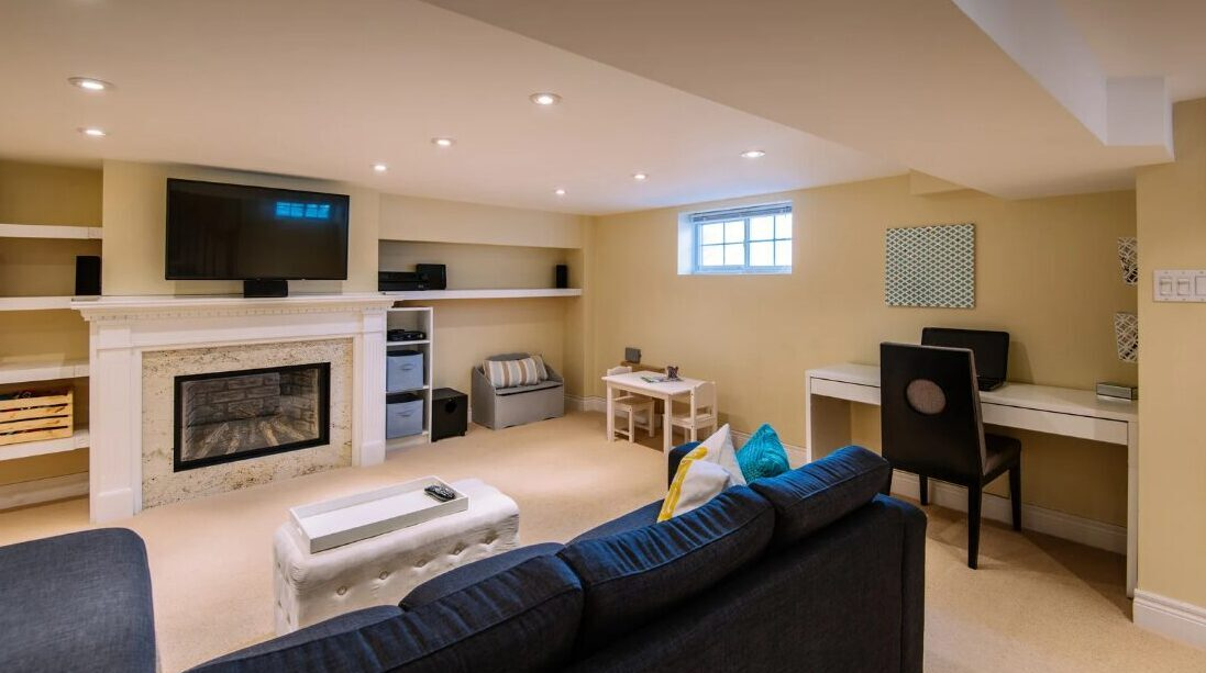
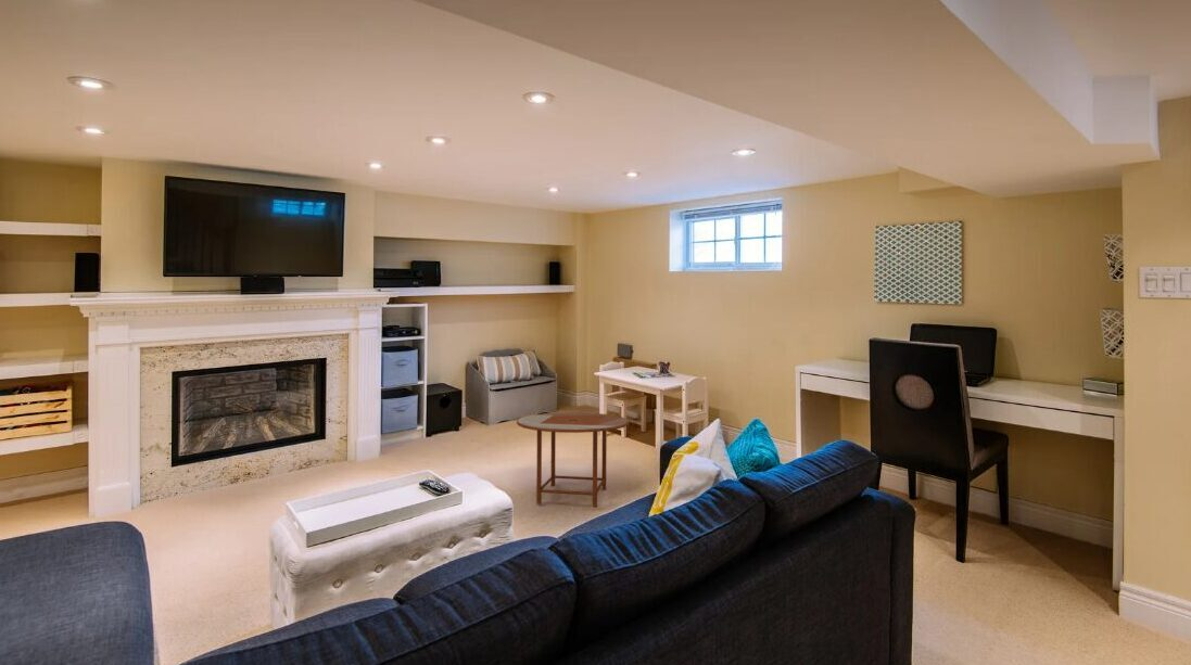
+ side table (572, 476)
